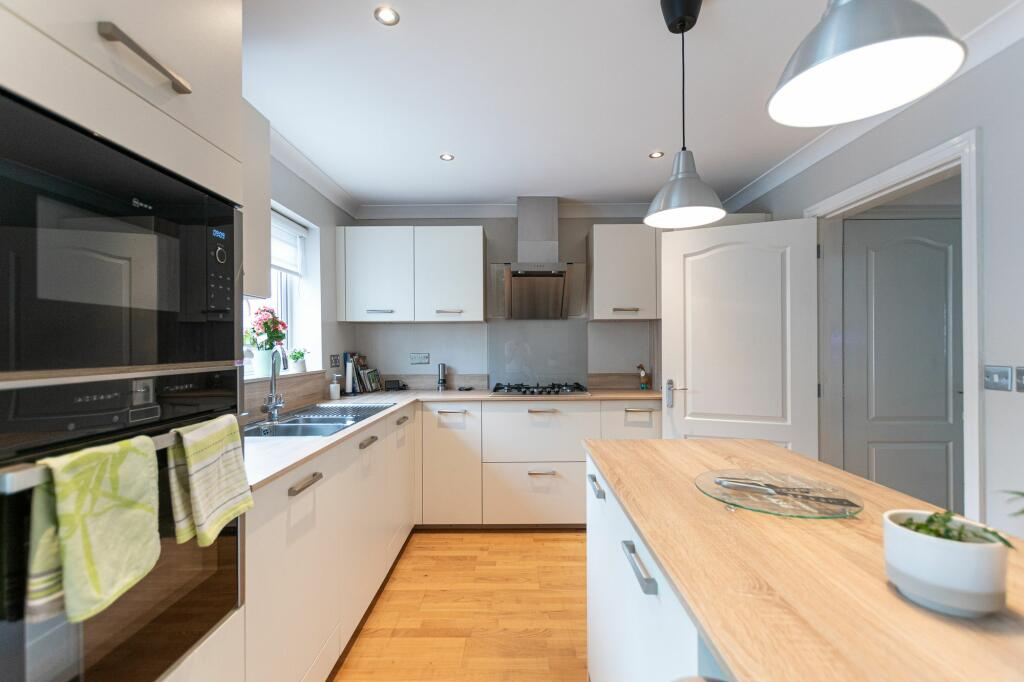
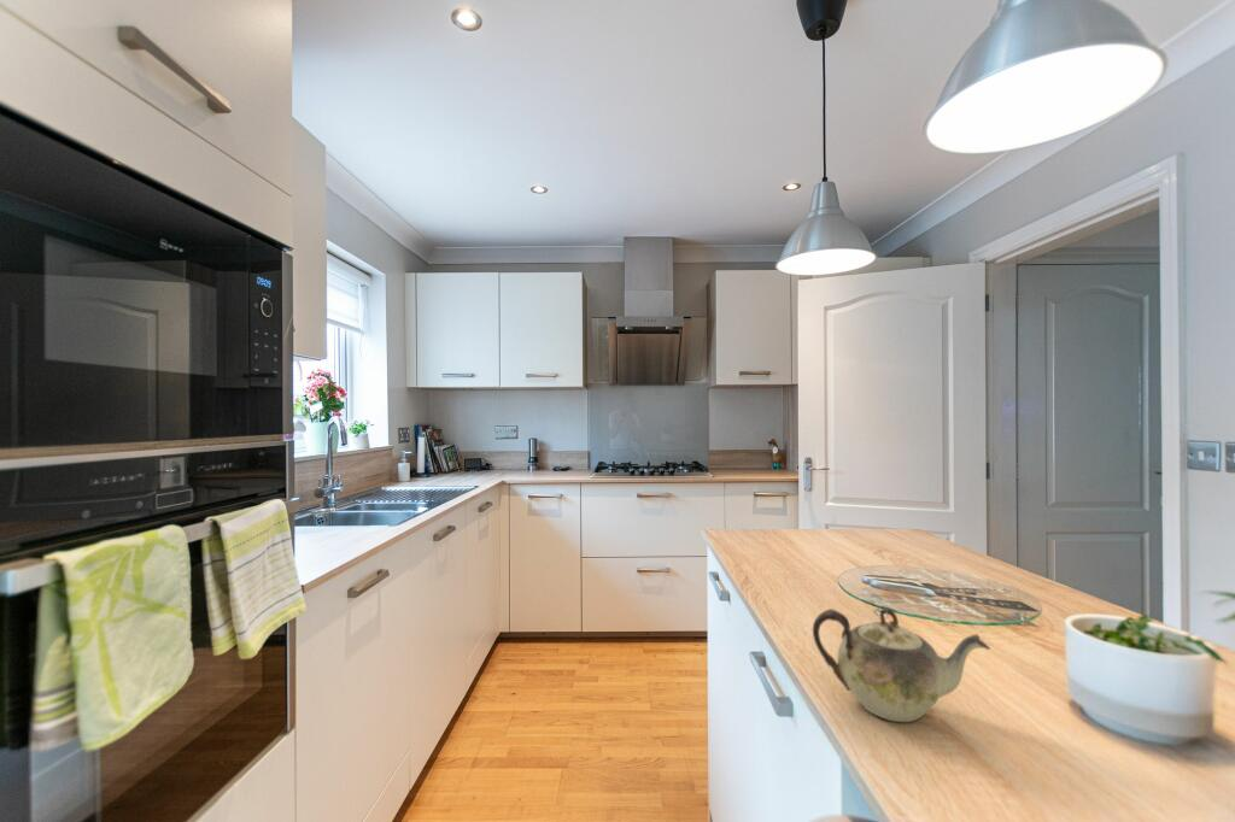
+ teapot (897, 658)
